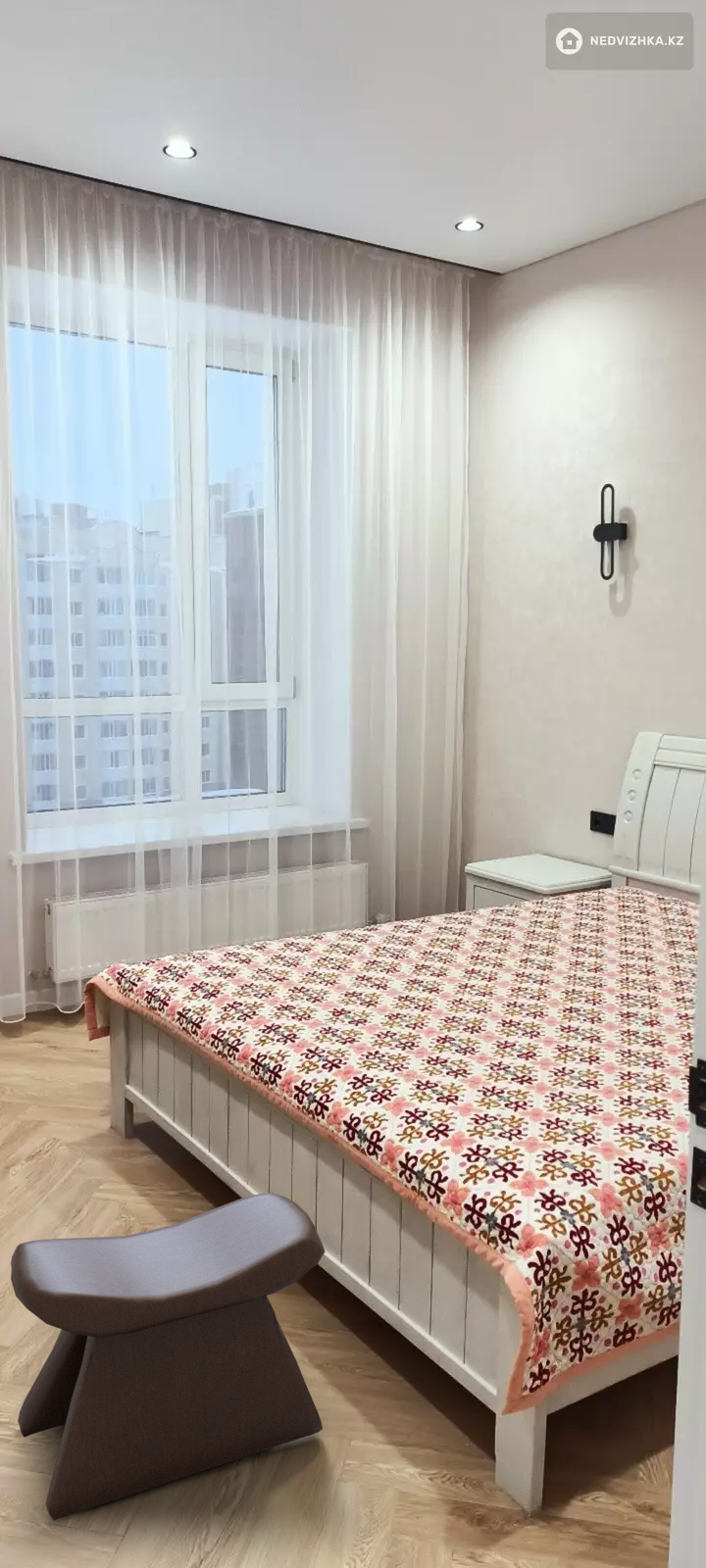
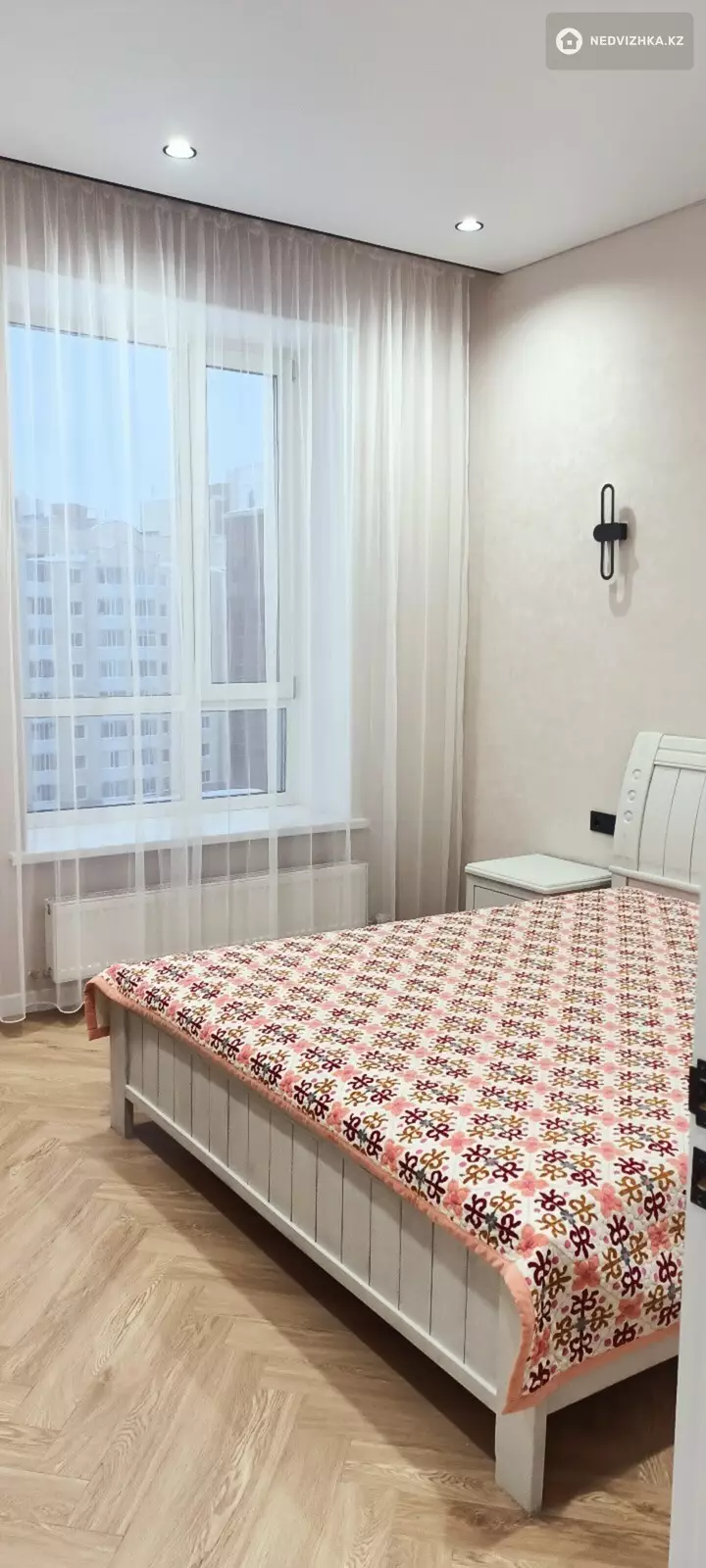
- stool (171, 1334)
